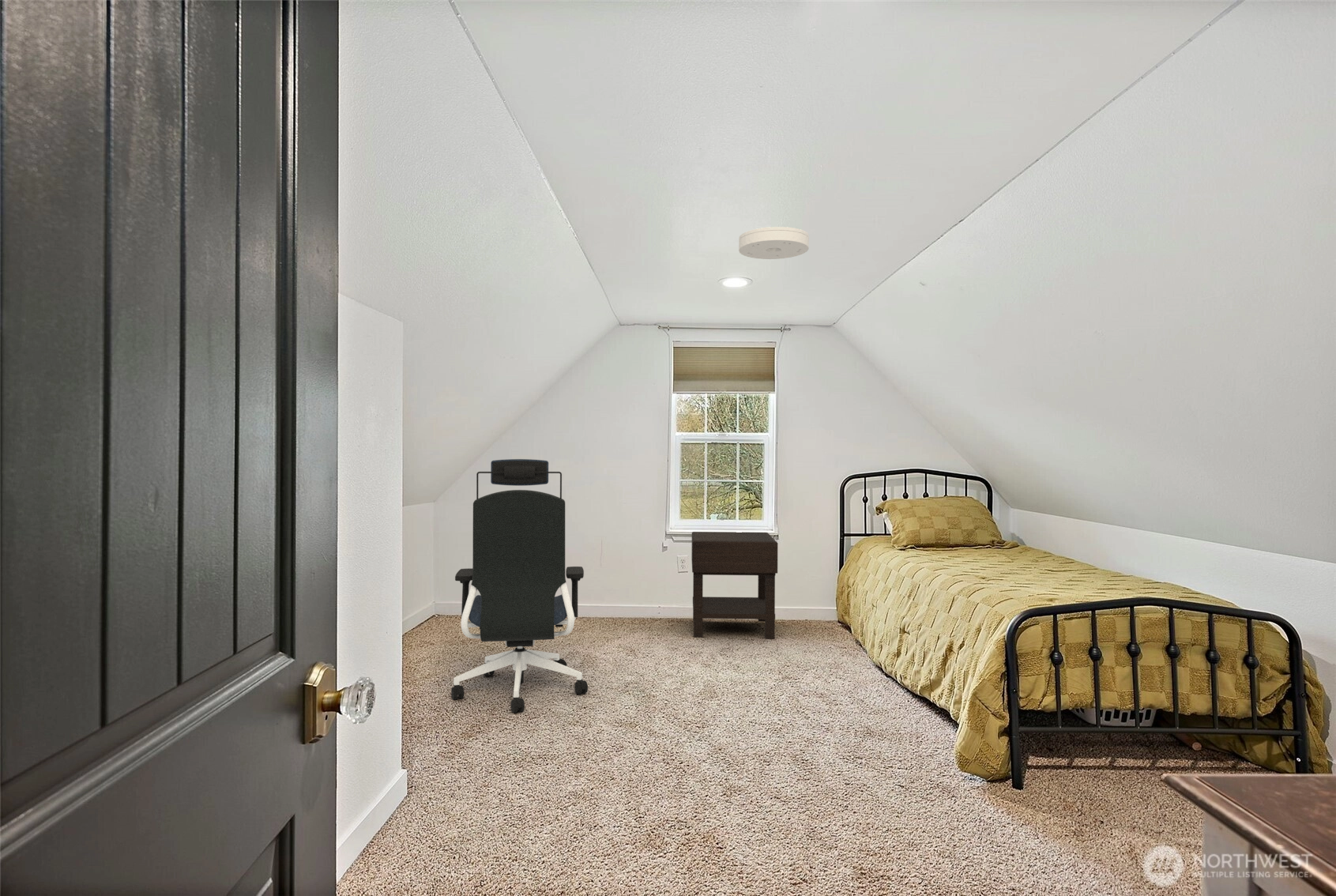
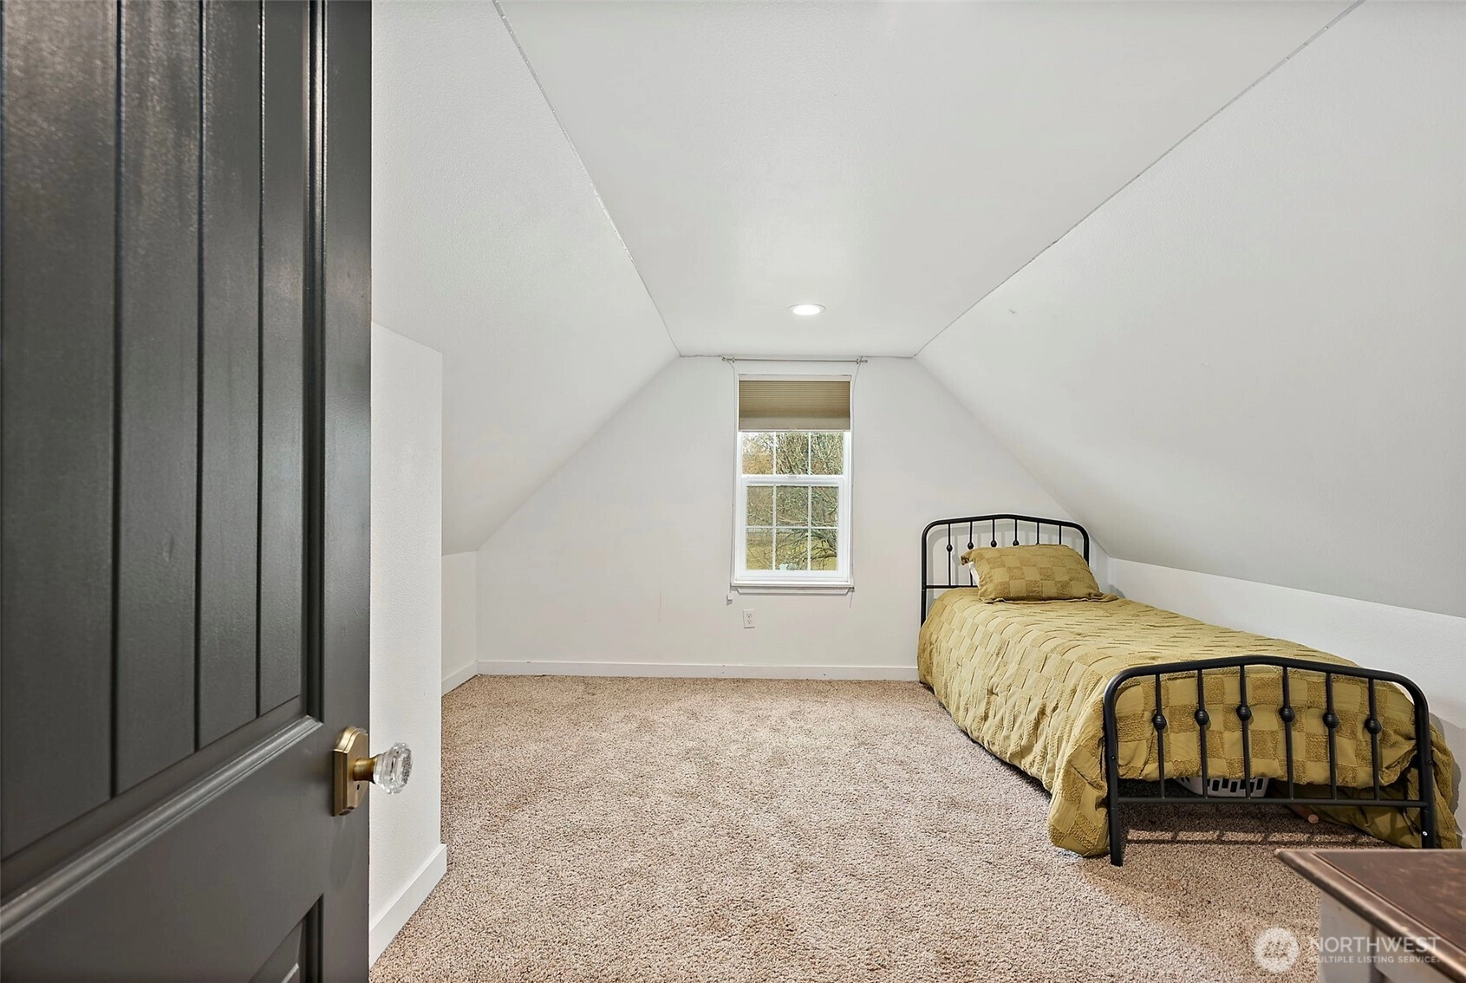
- smoke detector (773, 243)
- nightstand (732, 574)
- office chair (521, 574)
